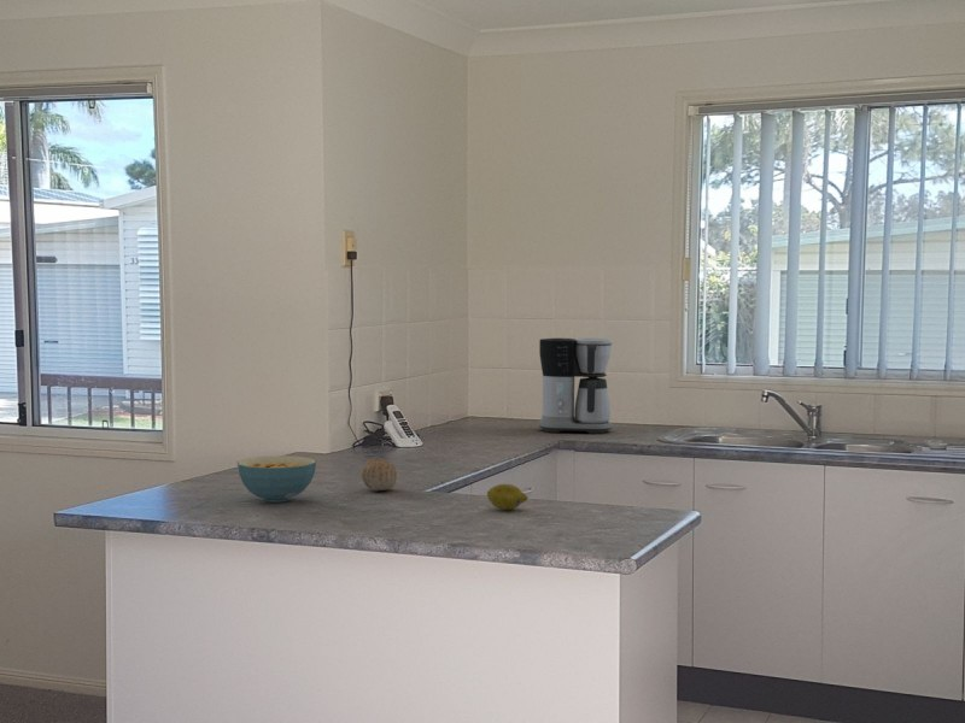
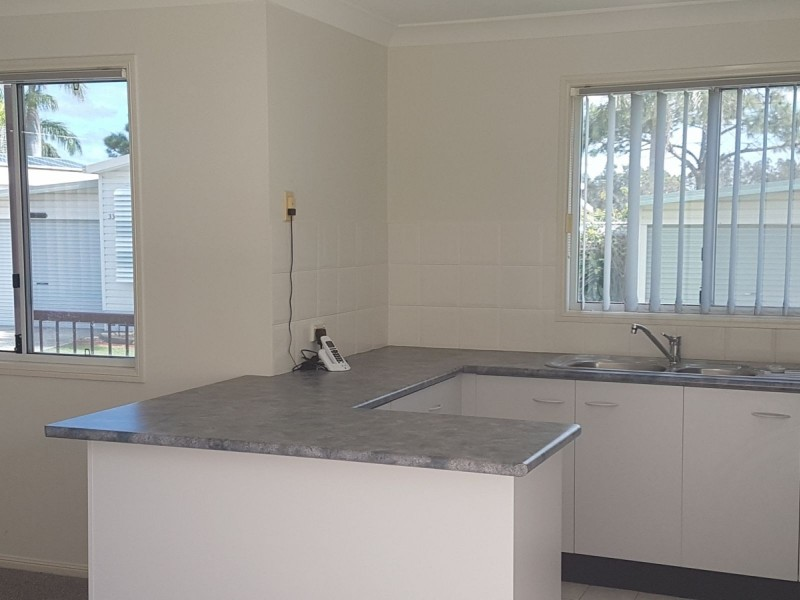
- cereal bowl (276, 481)
- coffee maker (573, 384)
- fruit (507, 496)
- fruit (379, 475)
